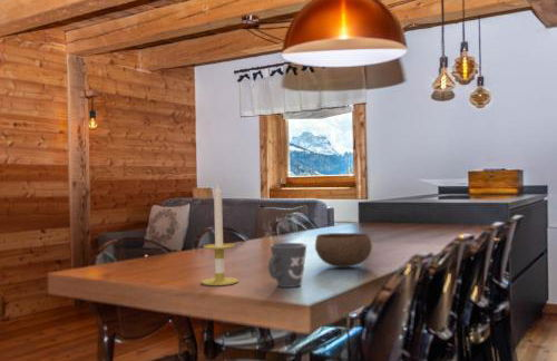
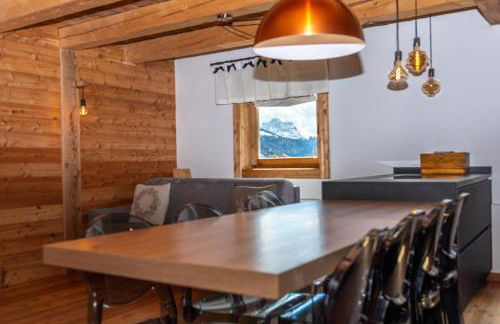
- mug (285, 265)
- candle (218, 232)
- bowl (343, 250)
